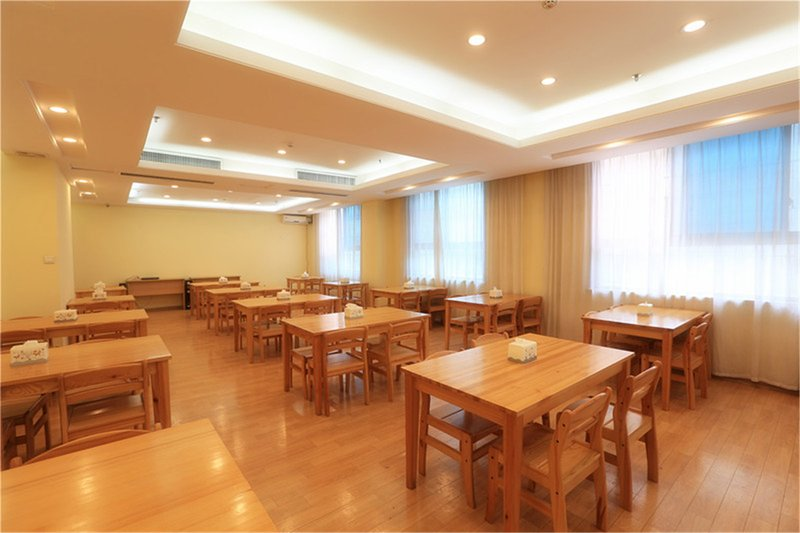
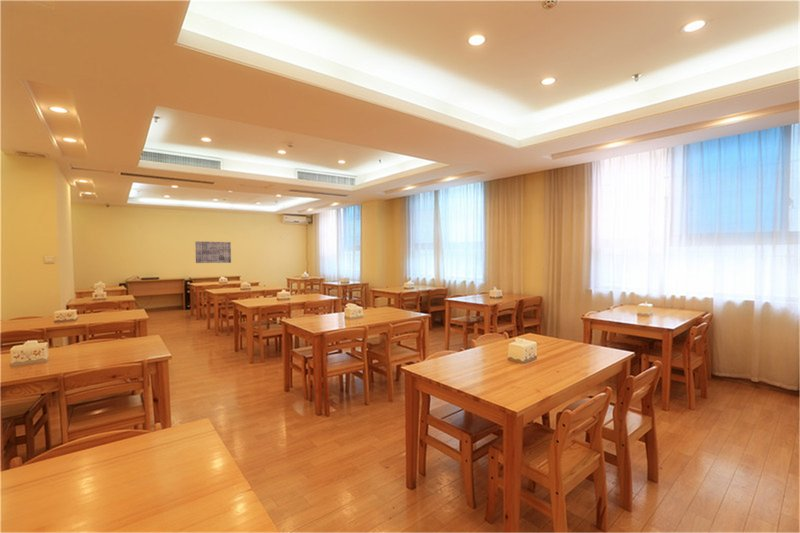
+ wall art (213, 252)
